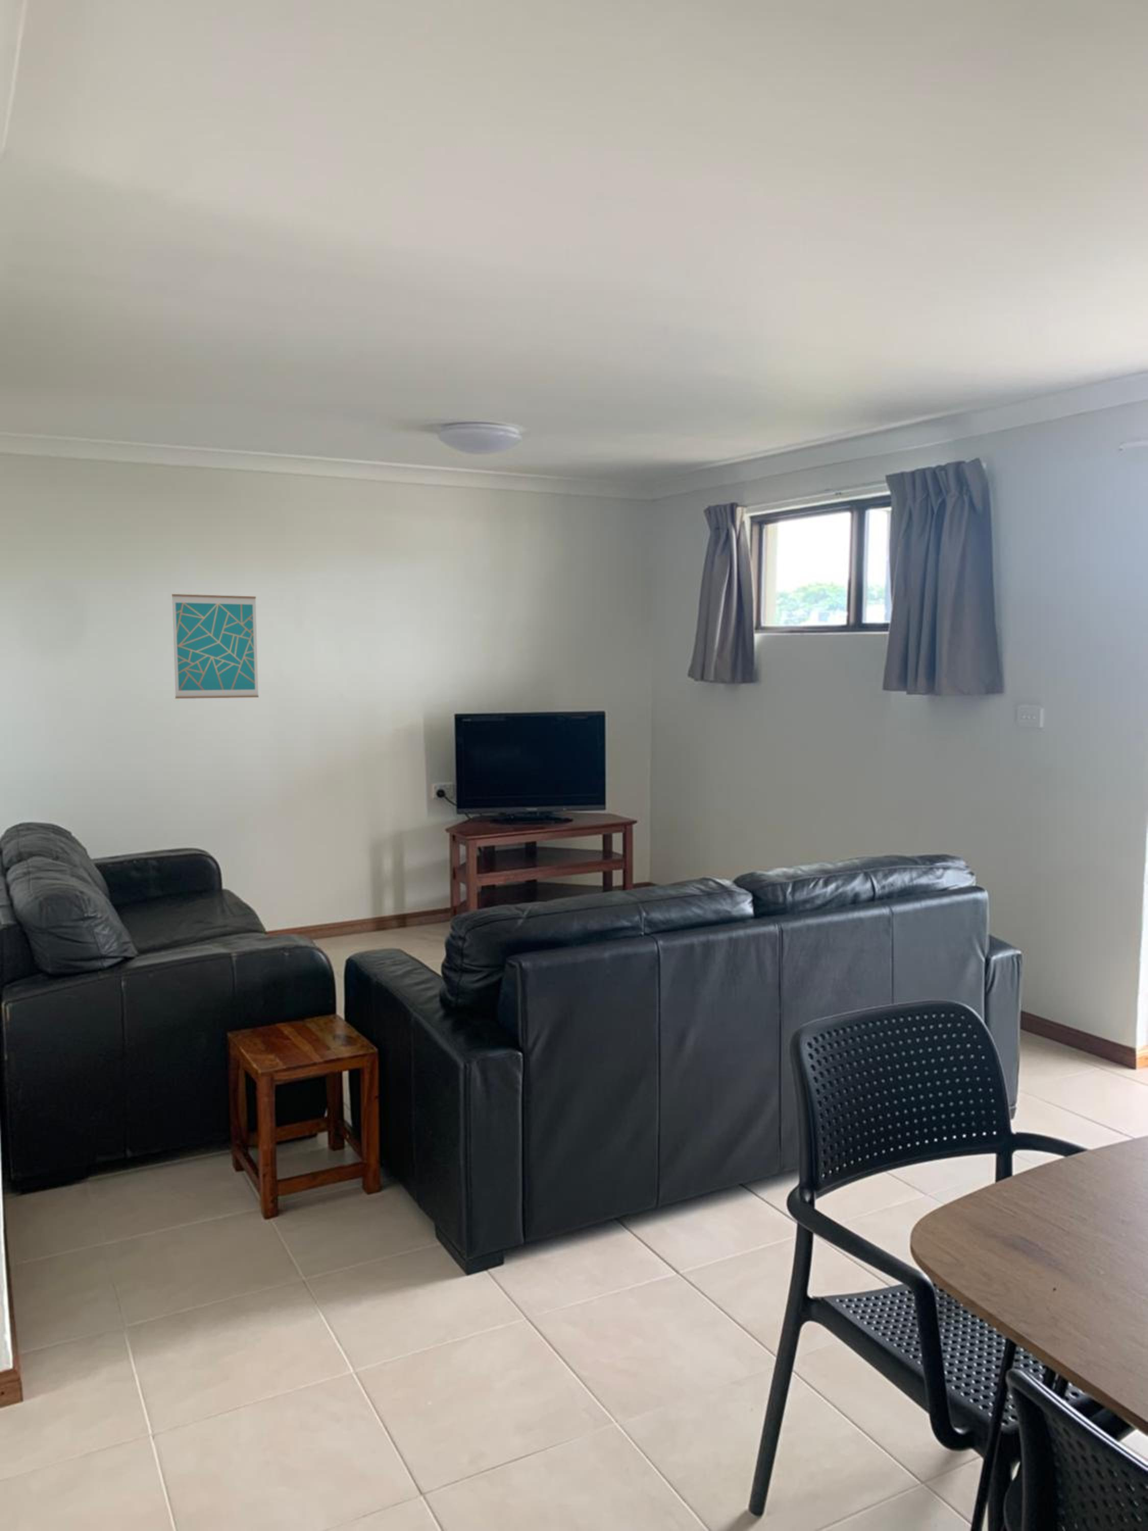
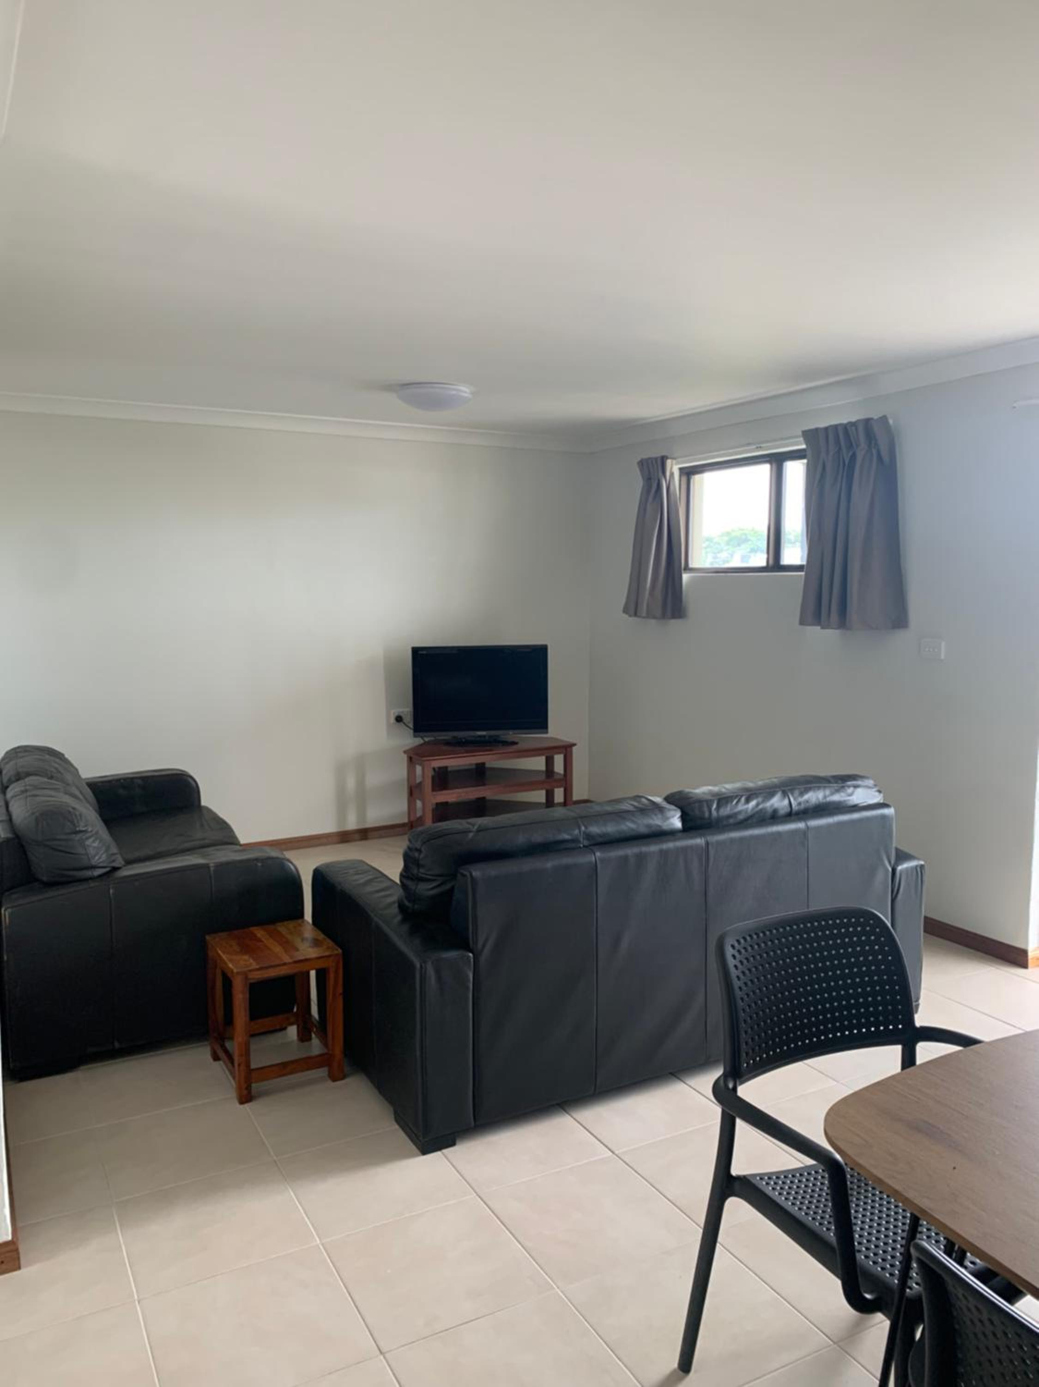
- wall art (216, 646)
